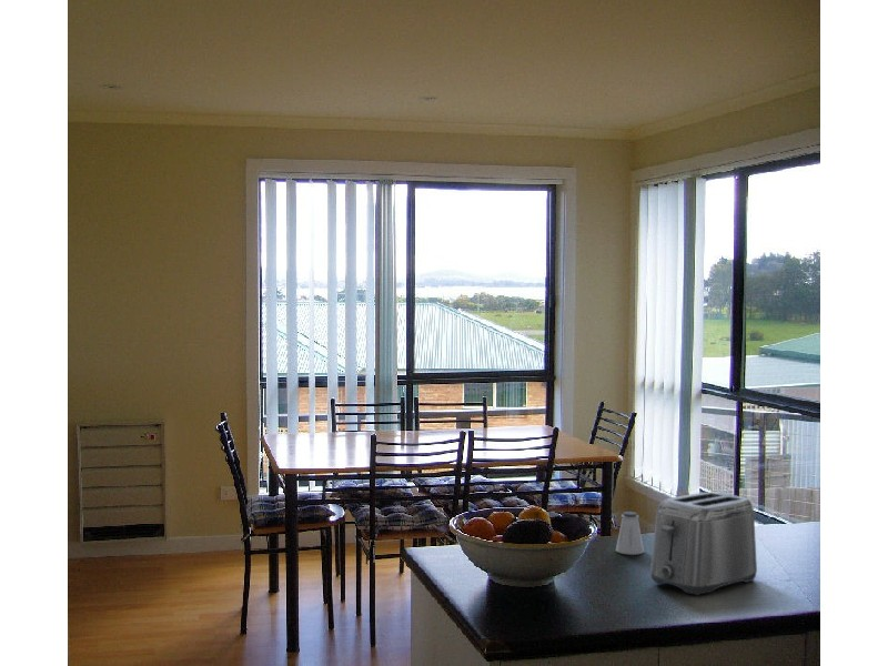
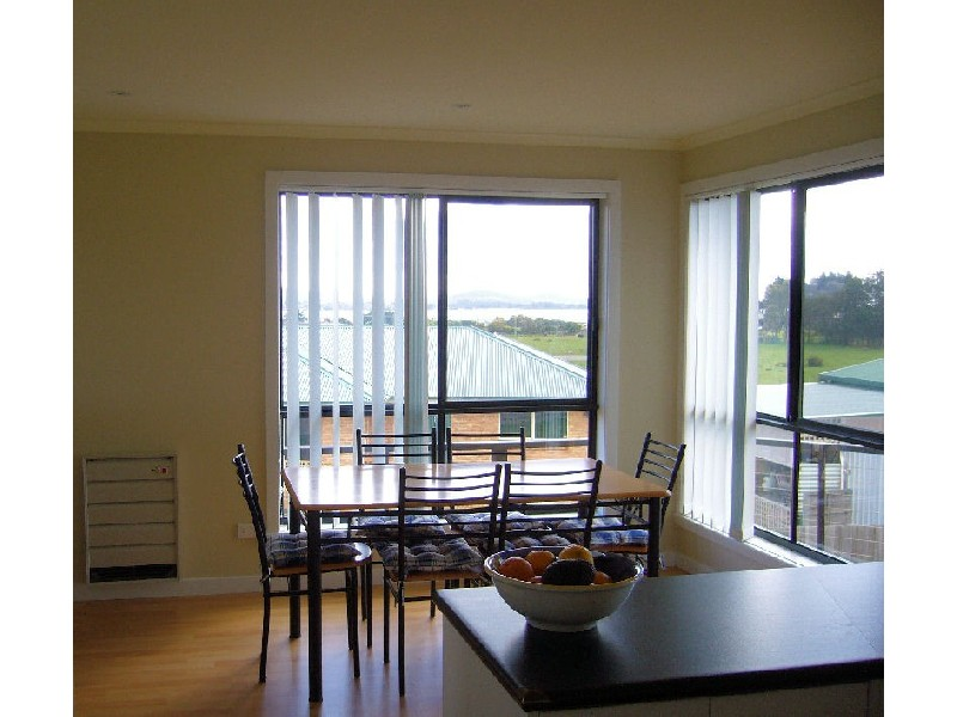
- saltshaker (629, 532)
- toaster (707, 539)
